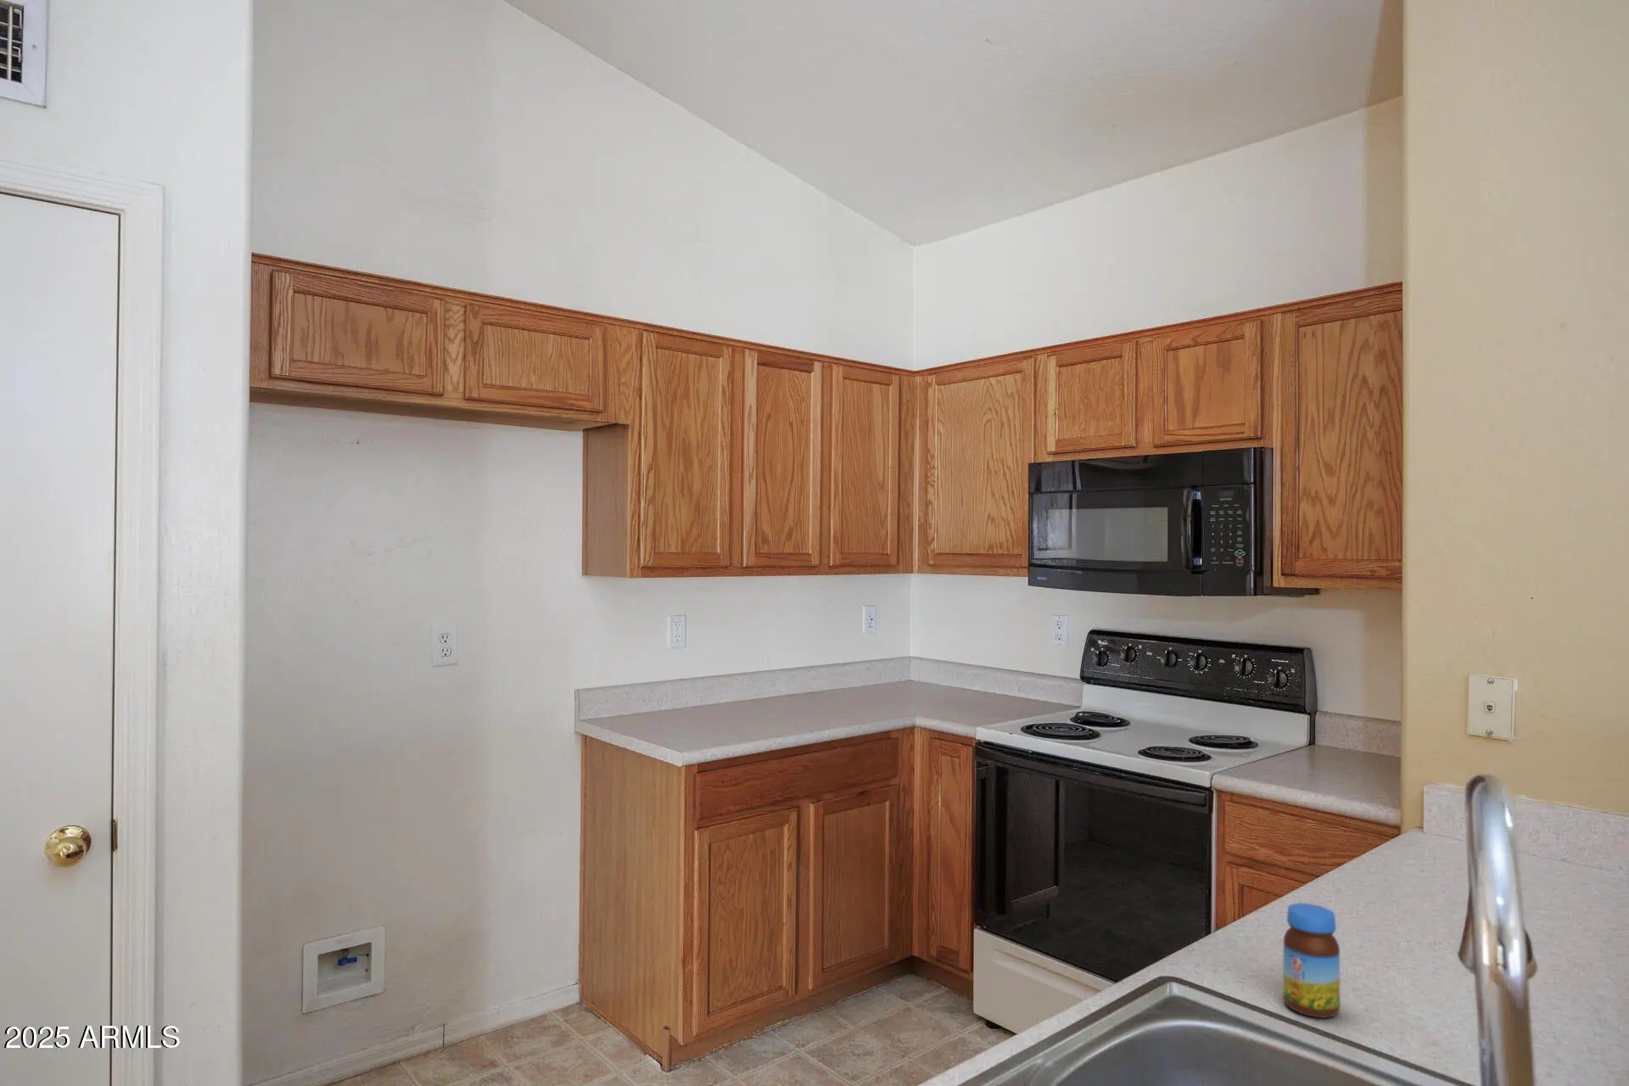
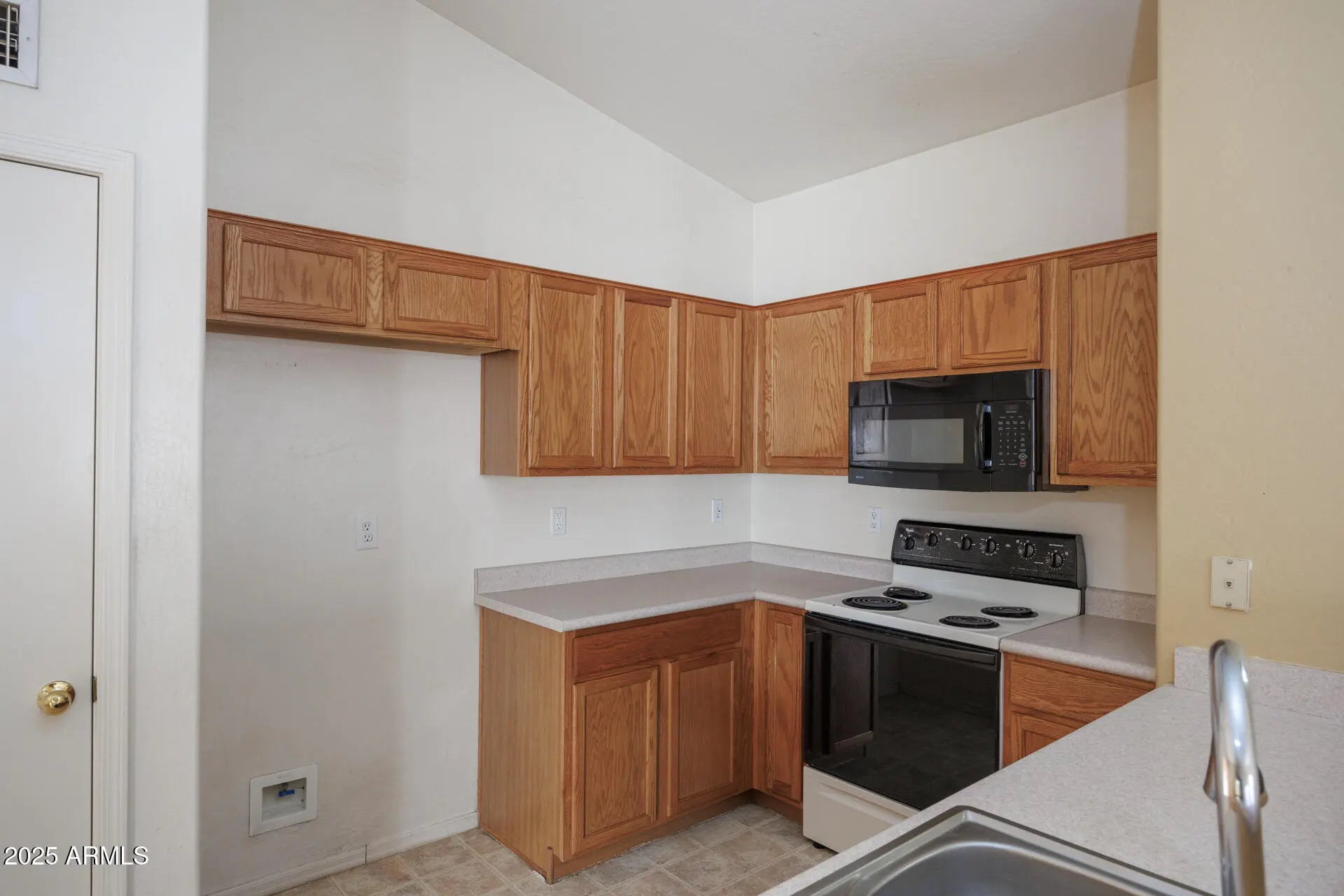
- jar (1311, 958)
